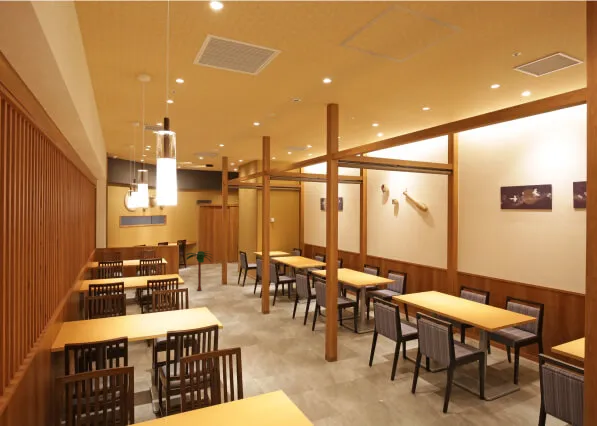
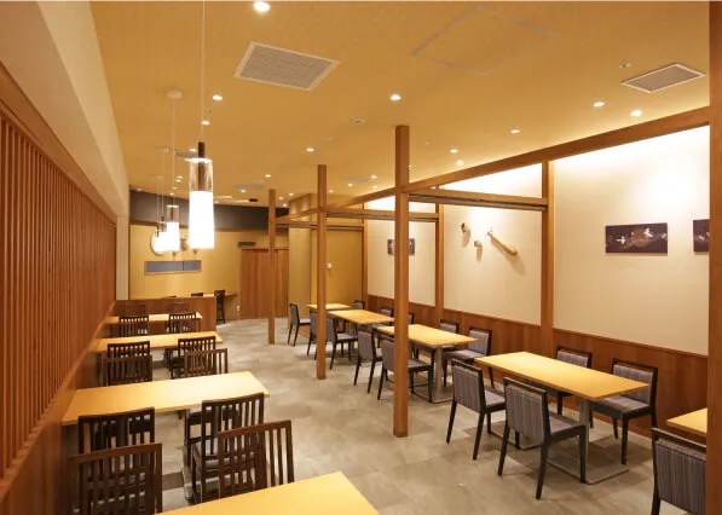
- palm tree (199, 270)
